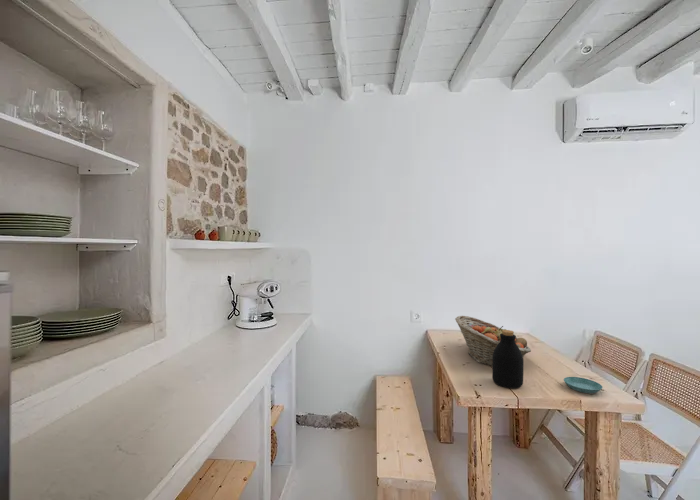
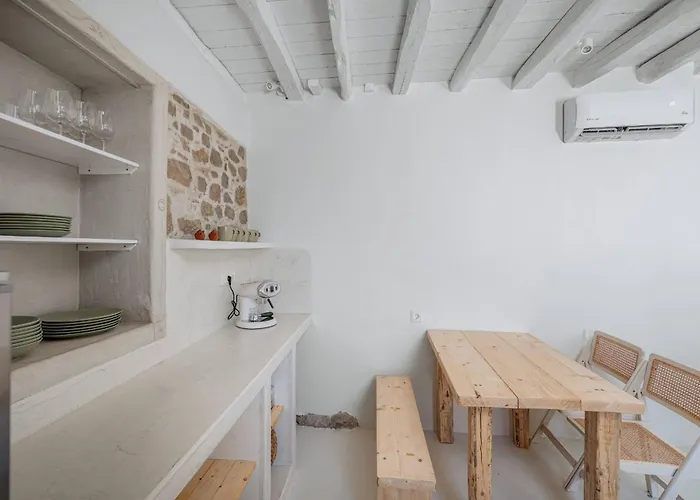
- saucer (582, 385)
- fruit basket (490, 338)
- bottle (507, 357)
